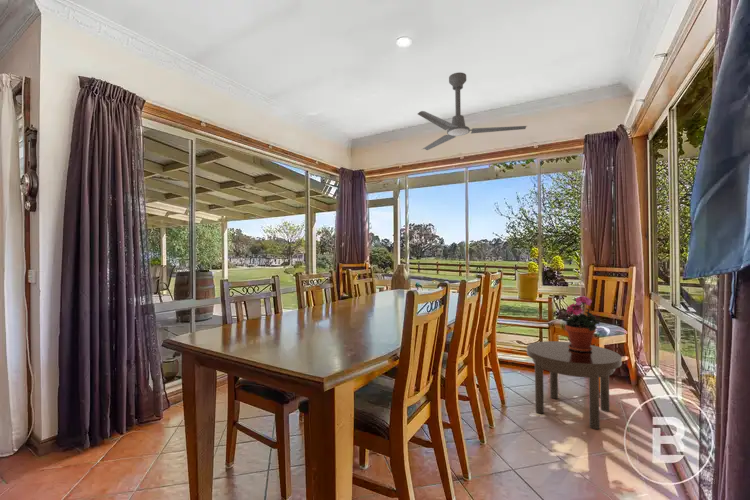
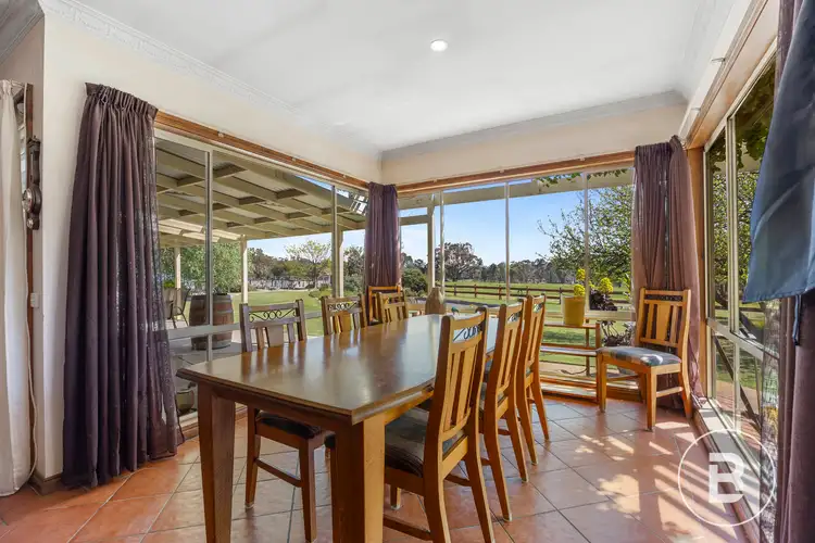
- ceiling fan (460, 106)
- potted plant (580, 322)
- side table (571, 375)
